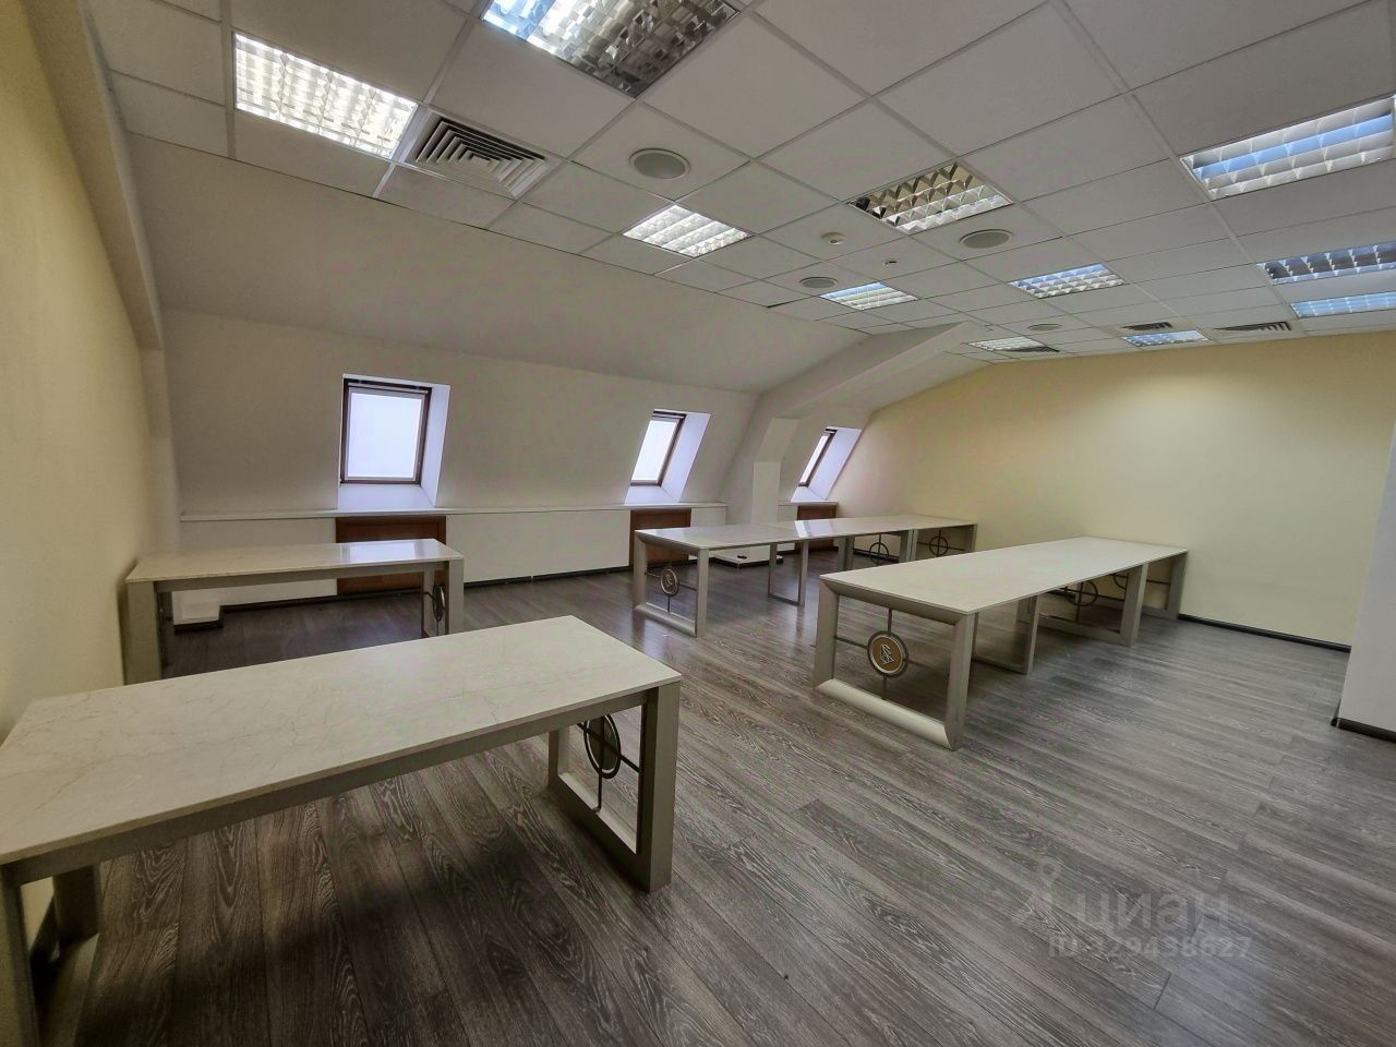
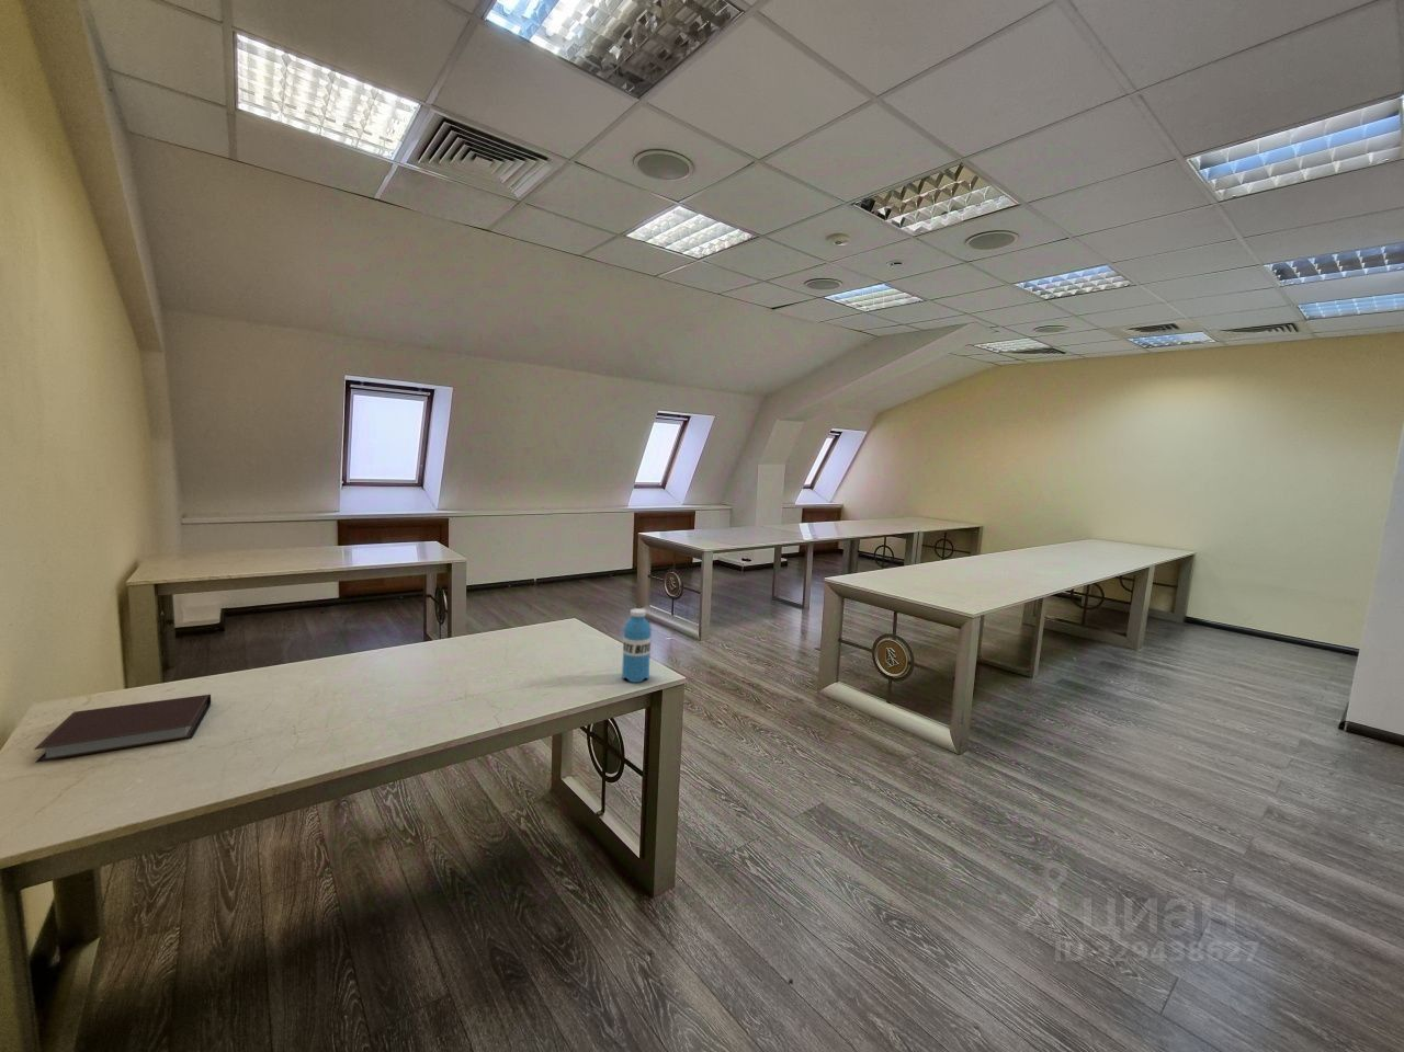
+ water bottle (636, 643)
+ notebook (133, 723)
